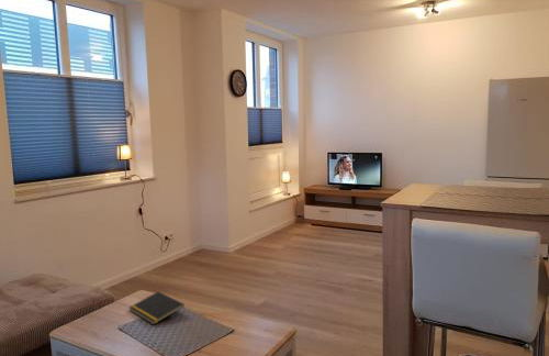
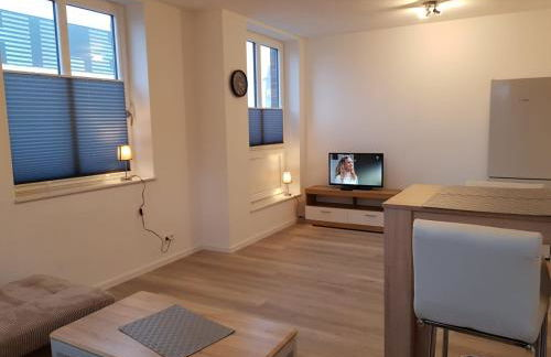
- notepad (156, 307)
